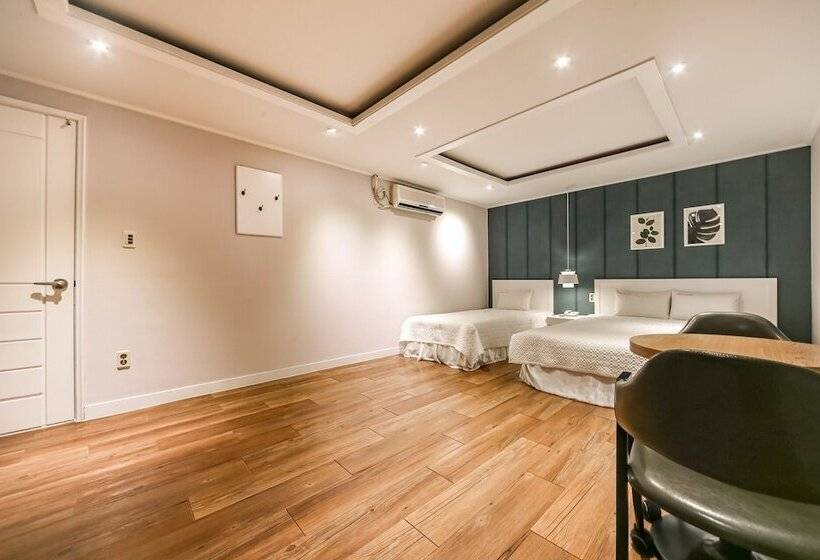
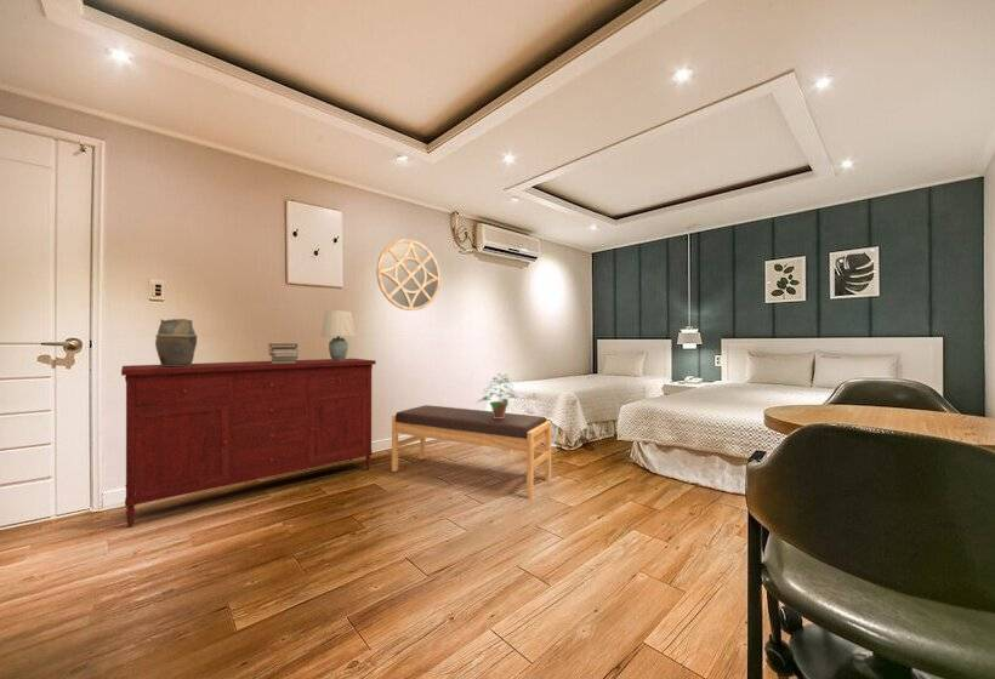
+ vase (176, 342)
+ book stack (283, 353)
+ sideboard (265, 424)
+ potted plant (498, 395)
+ bench (468, 443)
+ table lamp (337, 335)
+ home mirror (410, 274)
